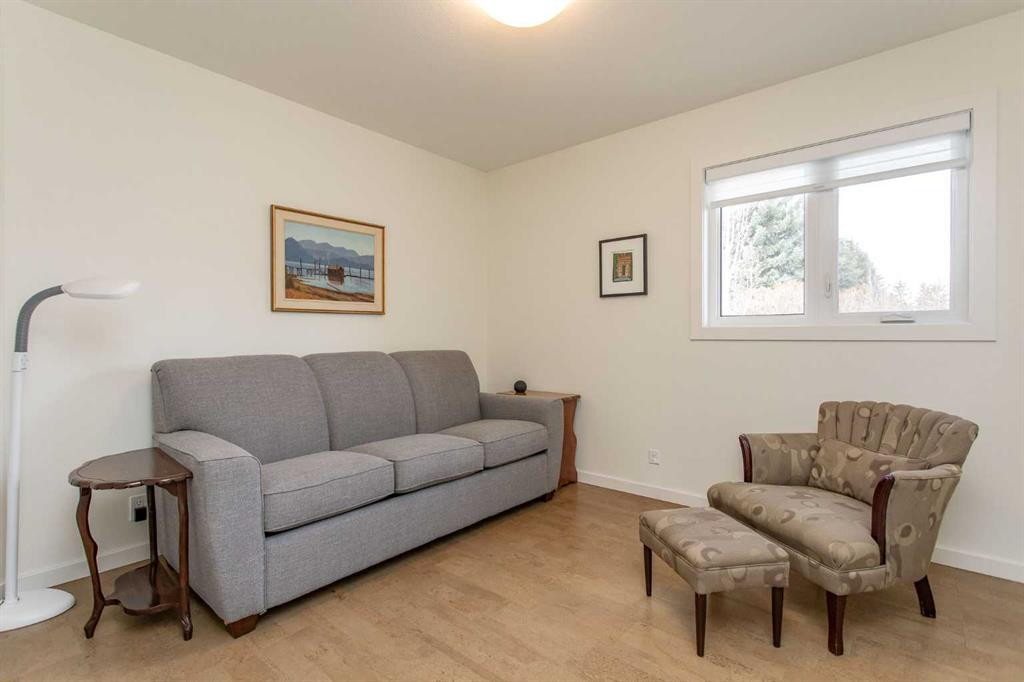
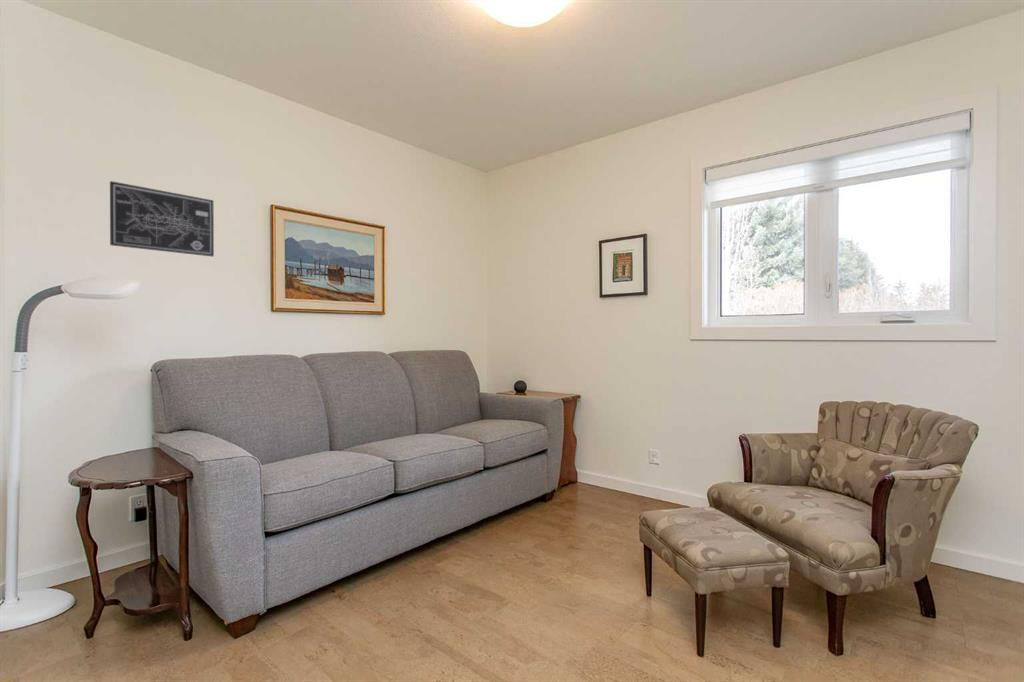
+ wall art (165, 221)
